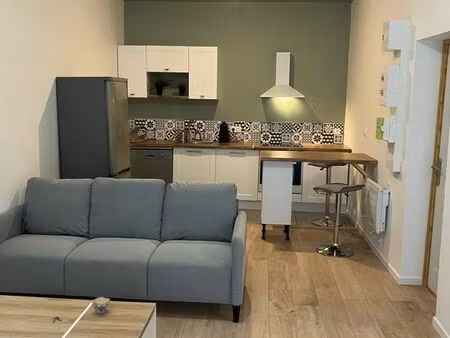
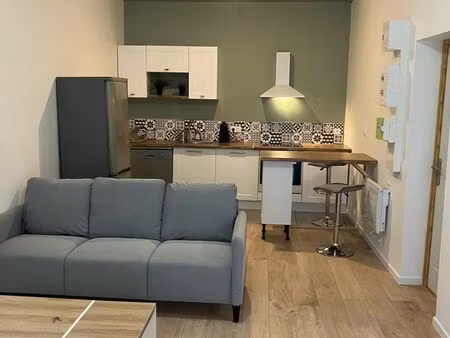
- chinaware (100, 305)
